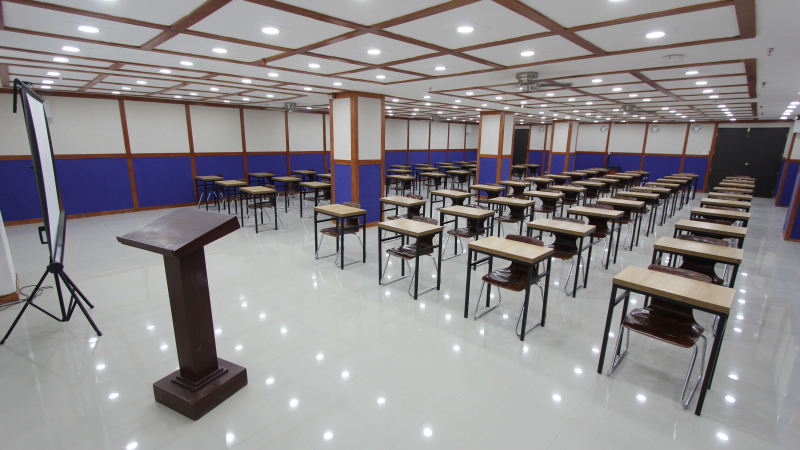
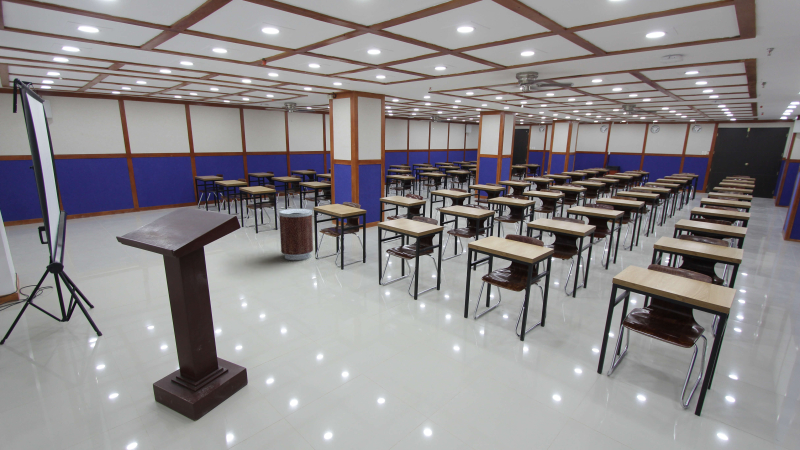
+ trash can (296, 234)
